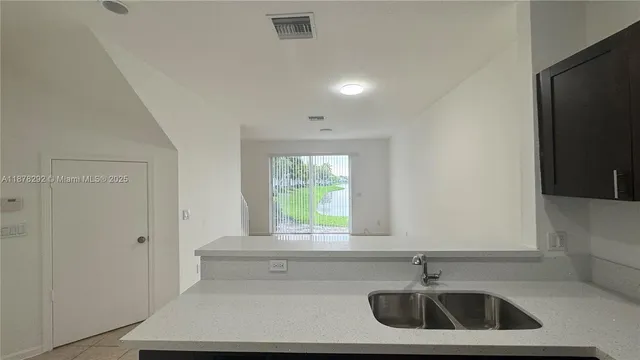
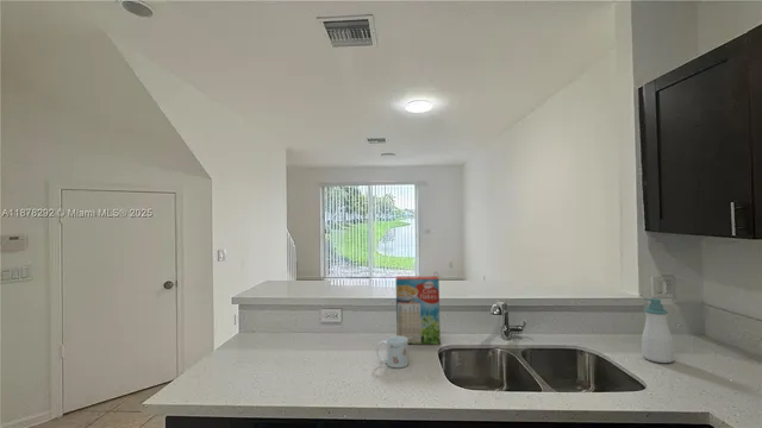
+ soap bottle (656, 328)
+ mug (392, 351)
+ cereal box (417, 309)
